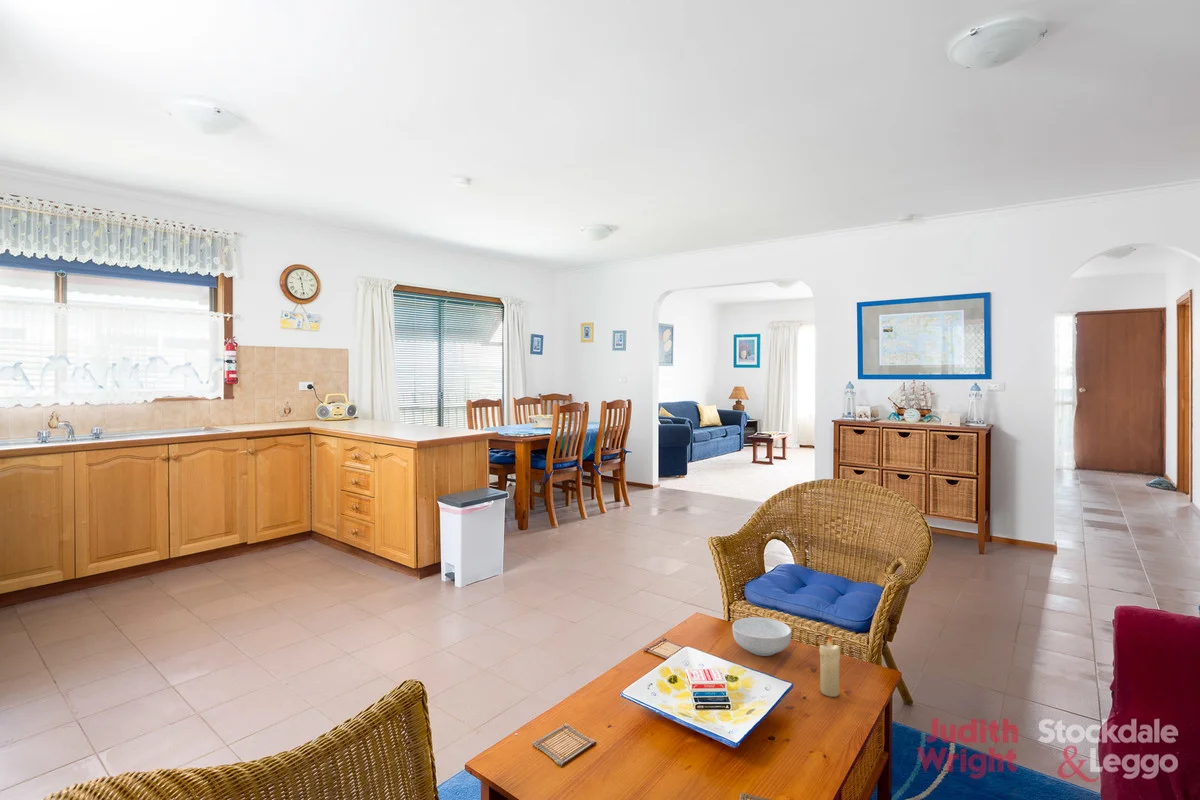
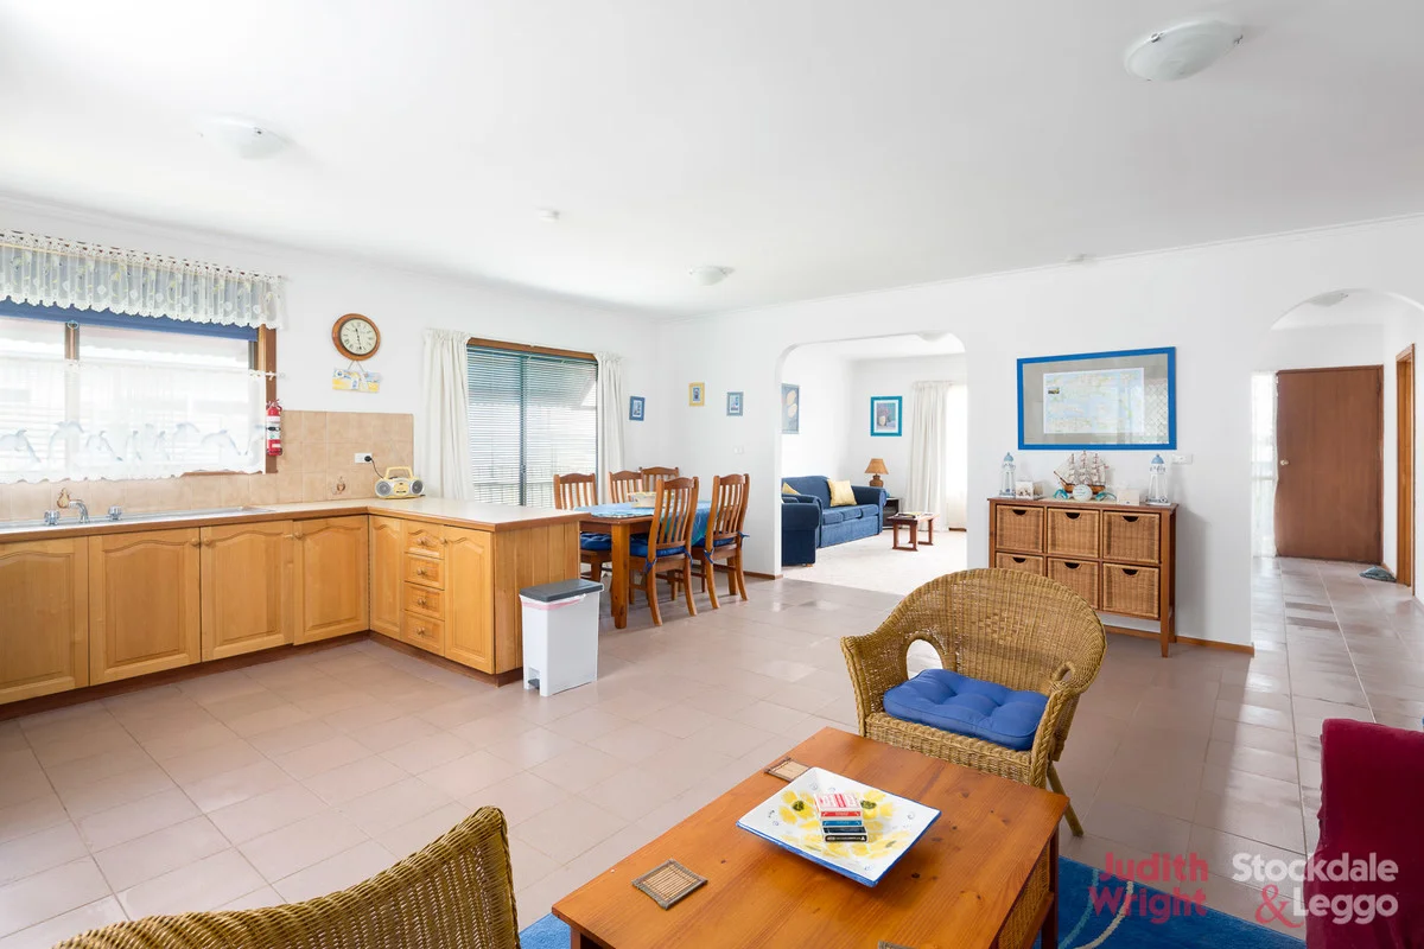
- cereal bowl (761, 638)
- candle (829, 663)
